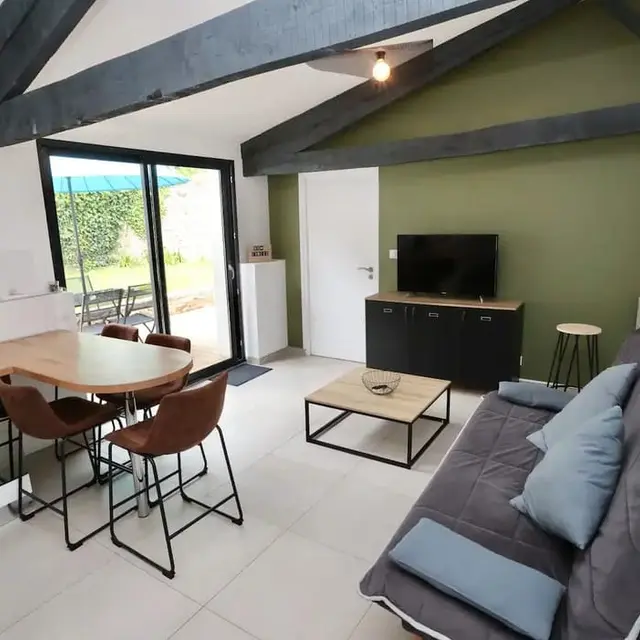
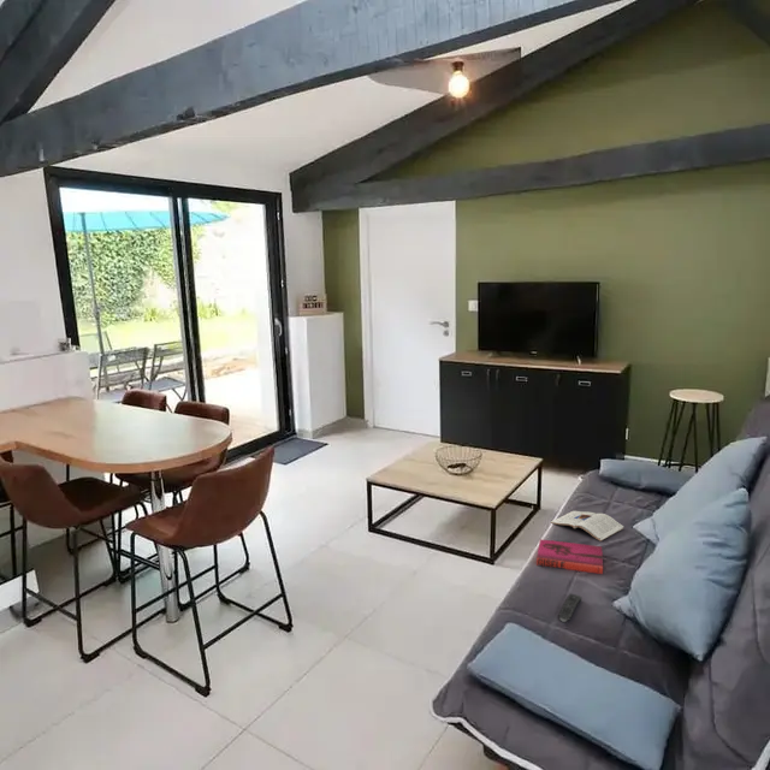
+ remote control (569, 606)
+ magazine (586, 521)
+ hardback book (569, 556)
